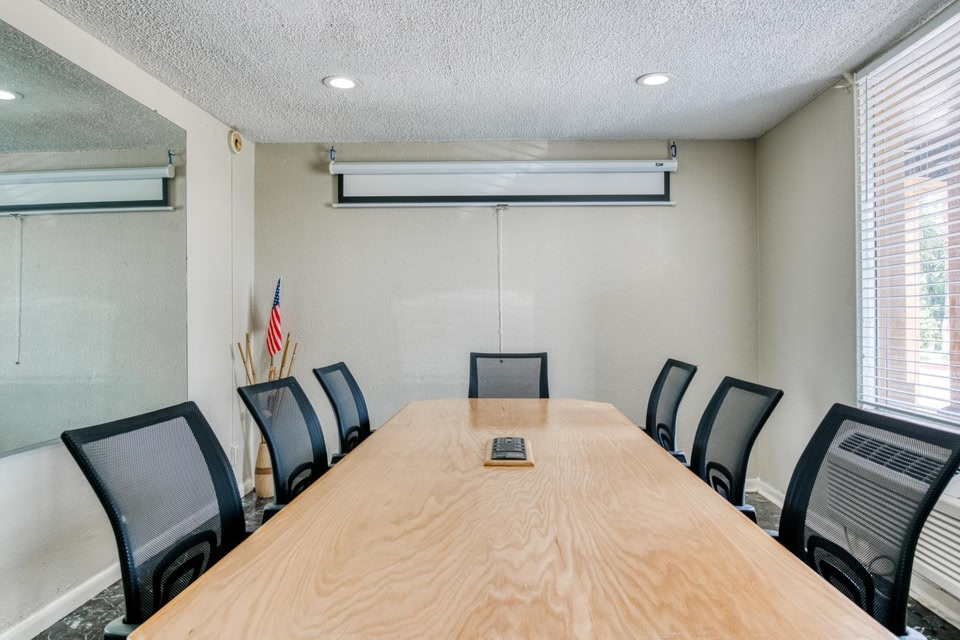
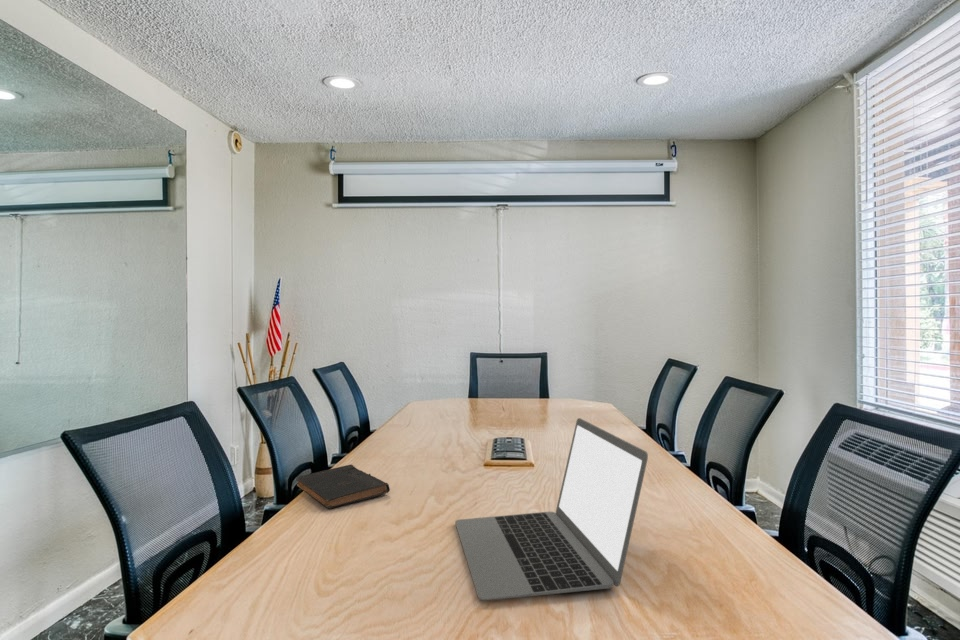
+ laptop (539, 512)
+ book (341, 484)
